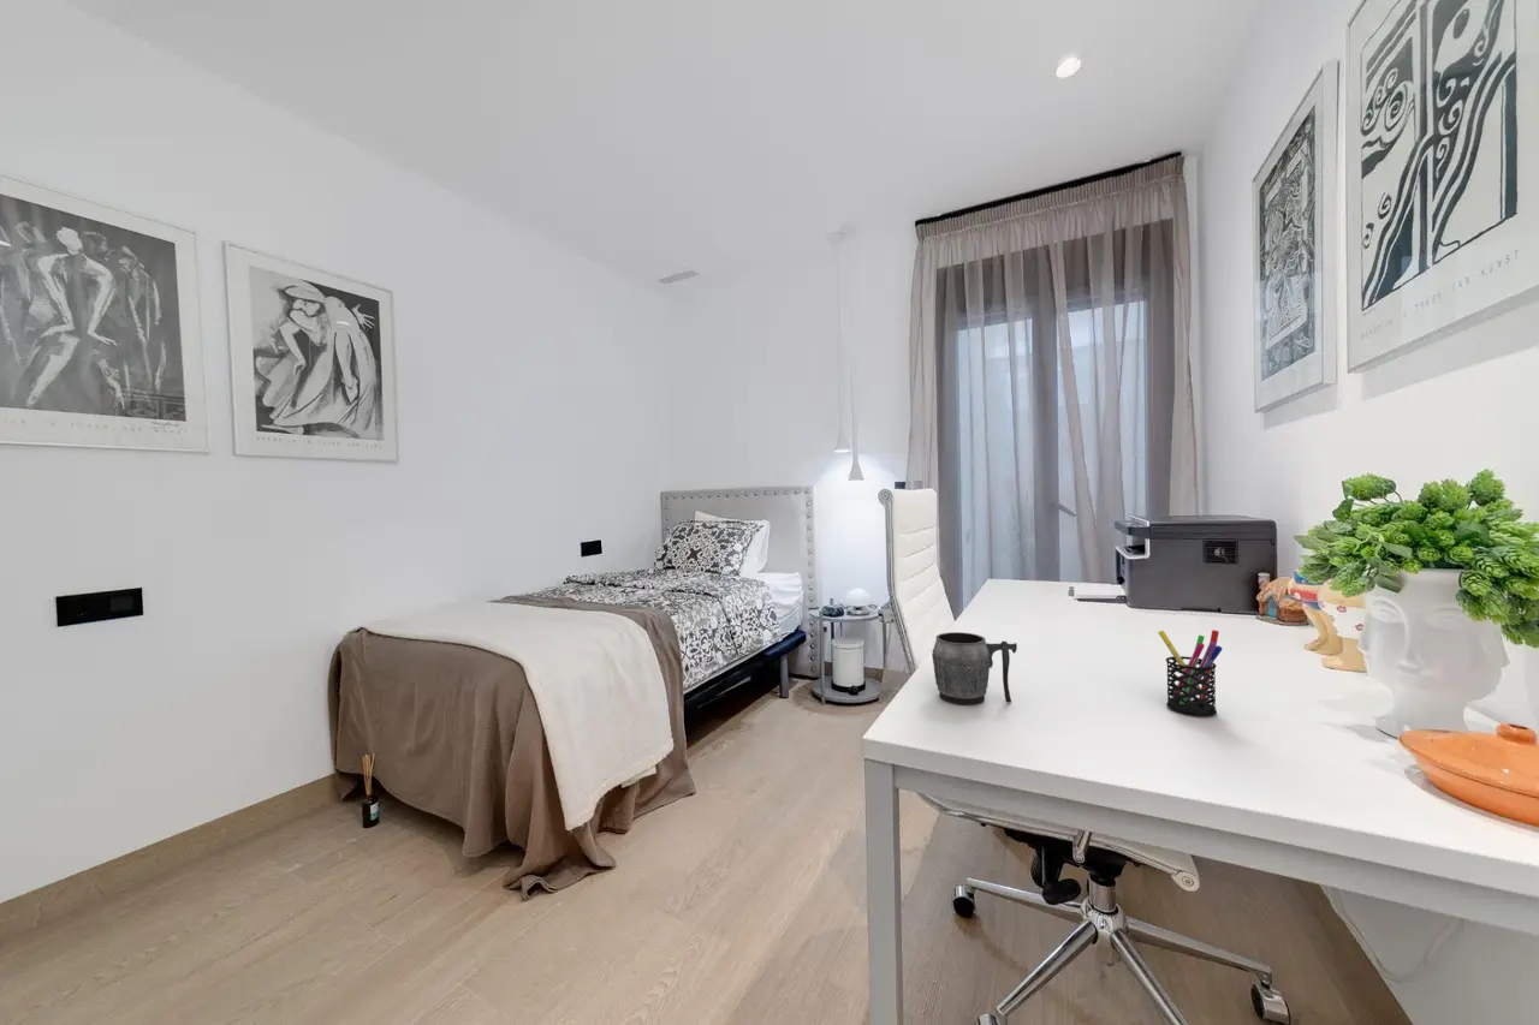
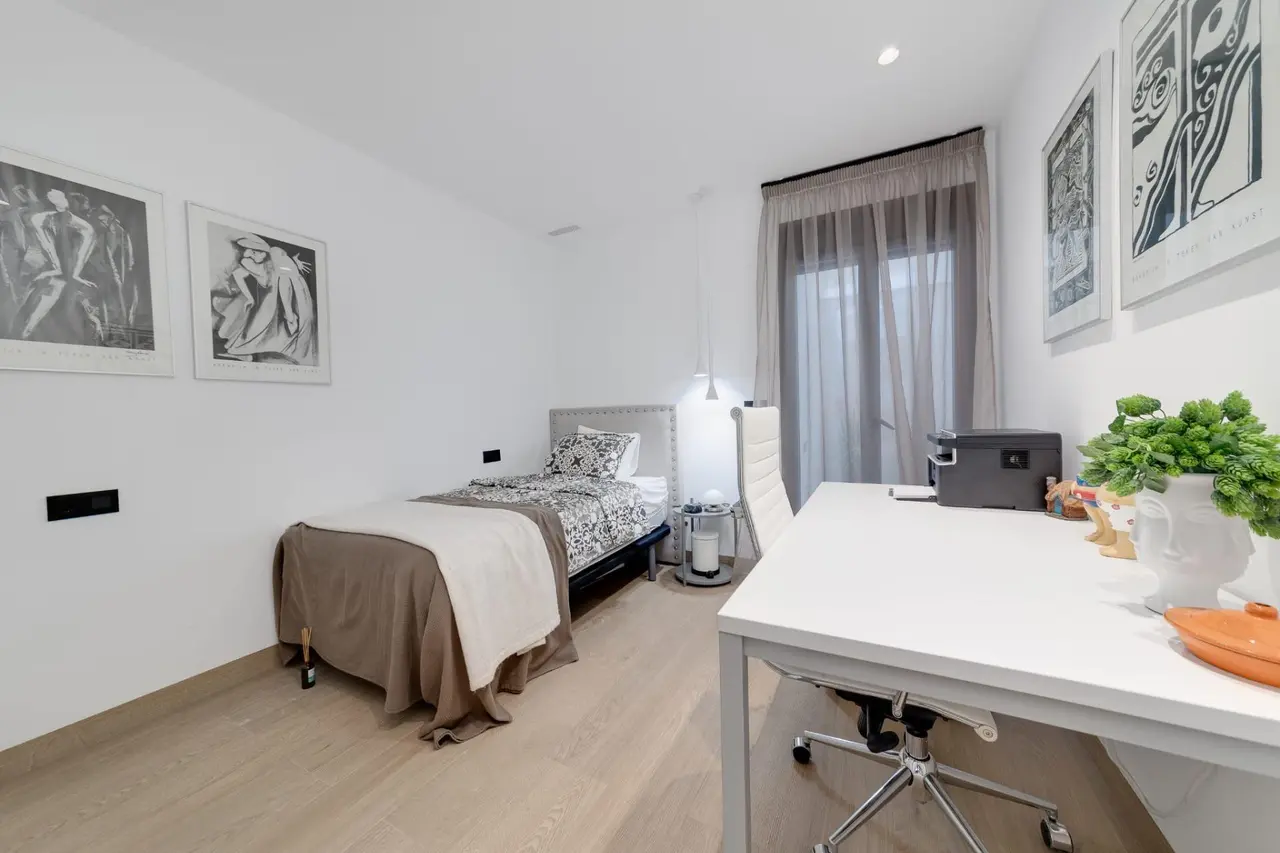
- mug (973, 668)
- pen holder (1194, 667)
